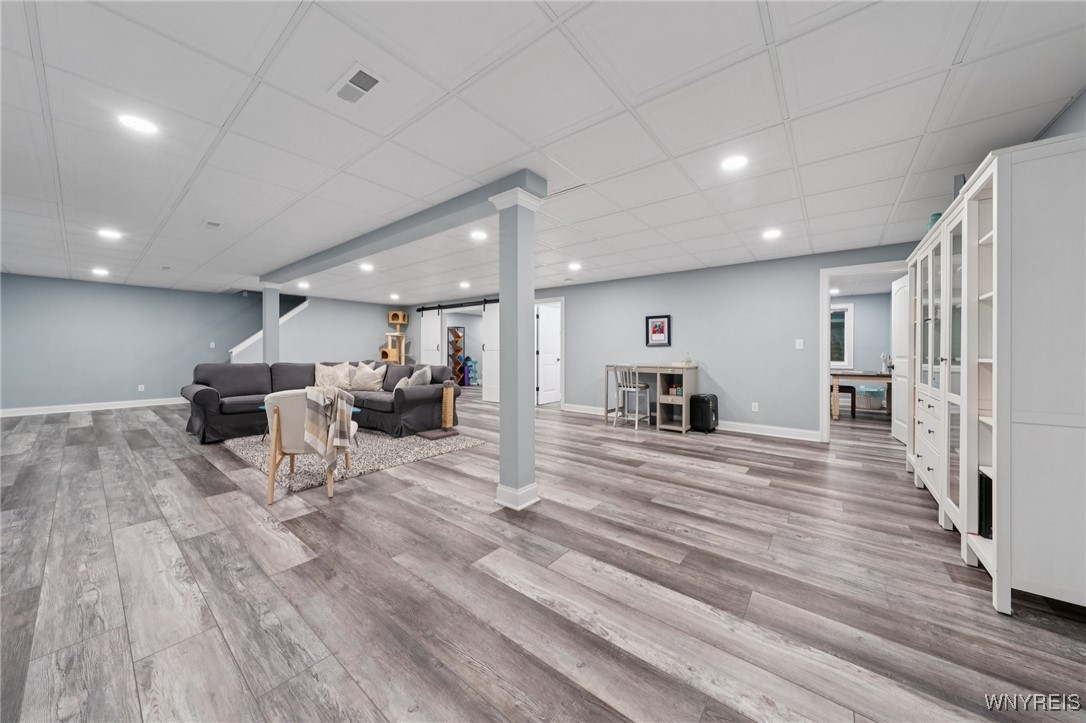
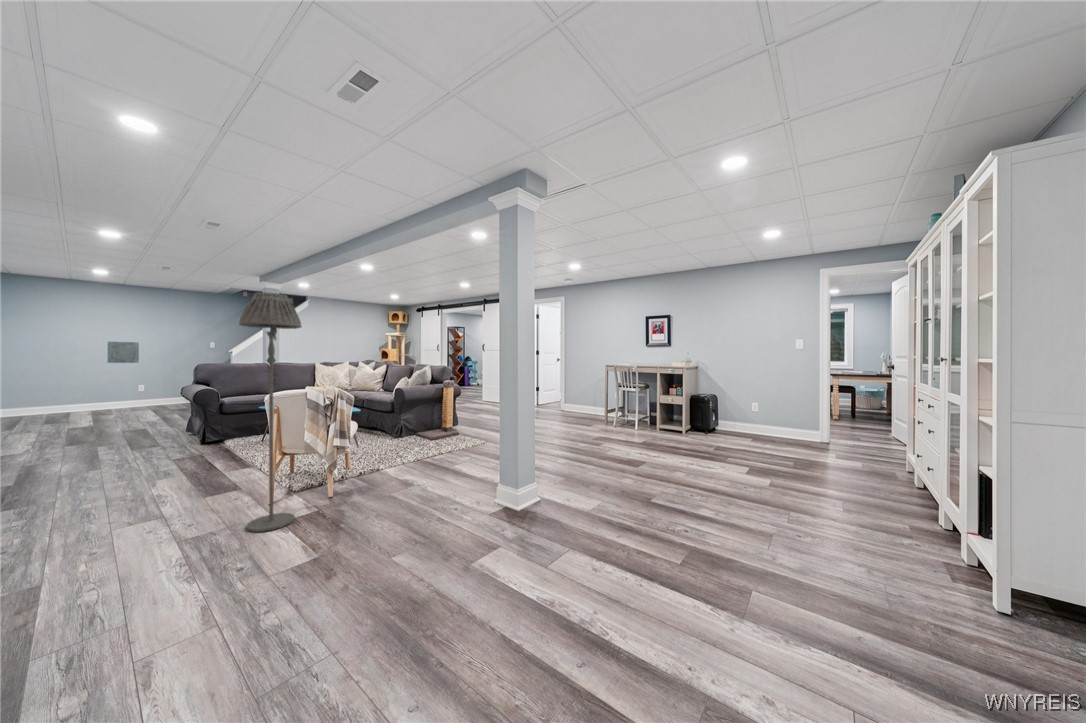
+ floor lamp (271, 408)
+ wall art (123, 352)
